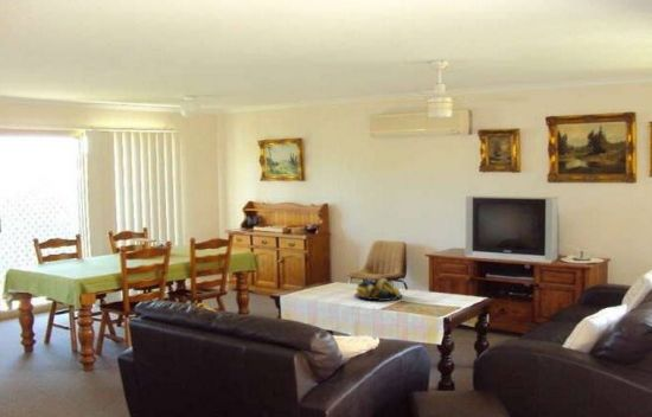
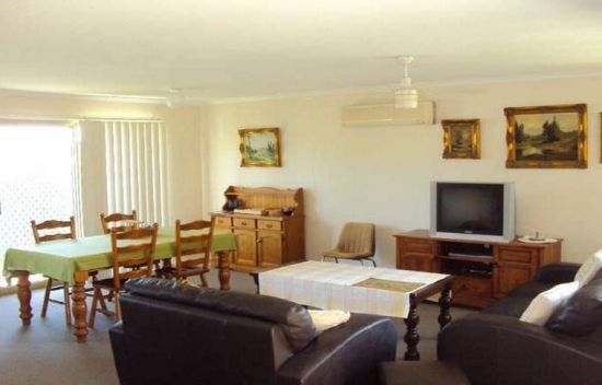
- fruit bowl (378, 287)
